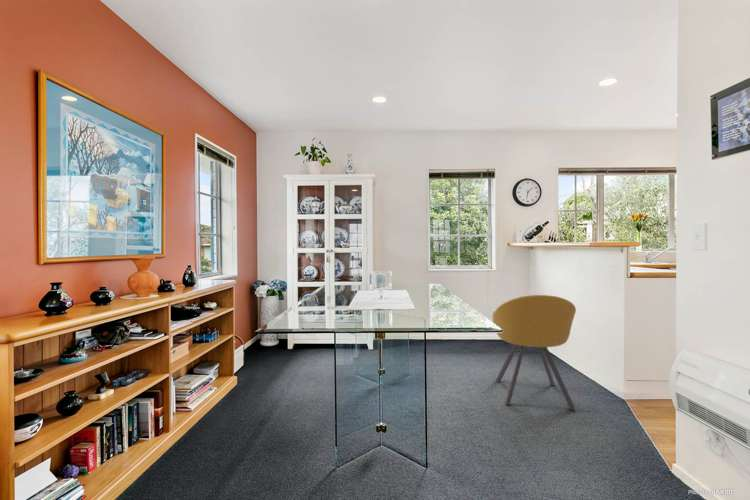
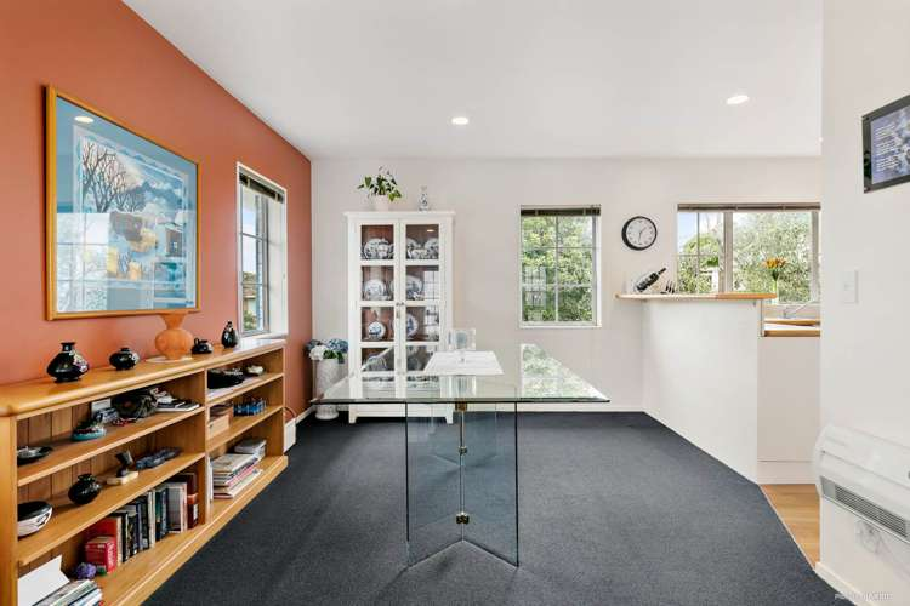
- chair (531, 341)
